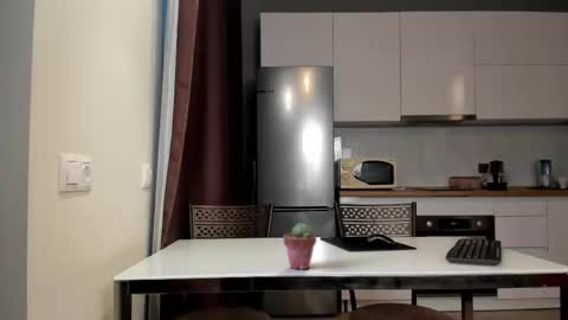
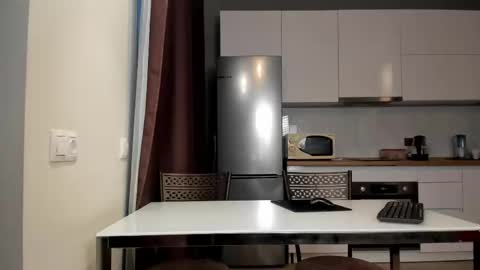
- potted succulent (299, 244)
